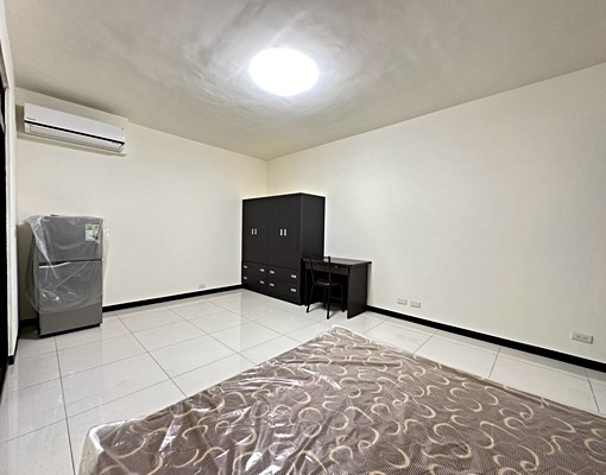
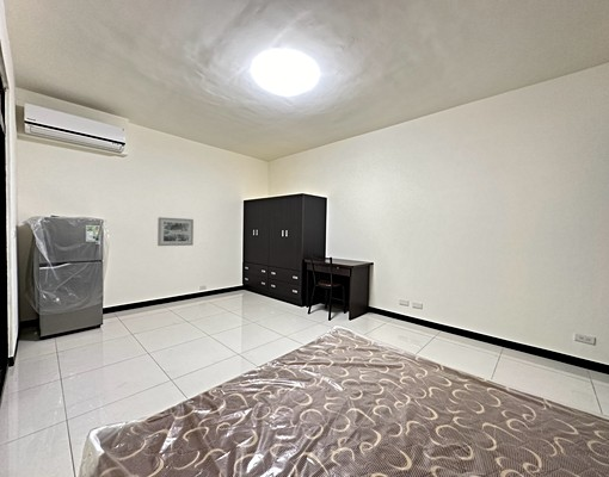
+ wall art (176, 231)
